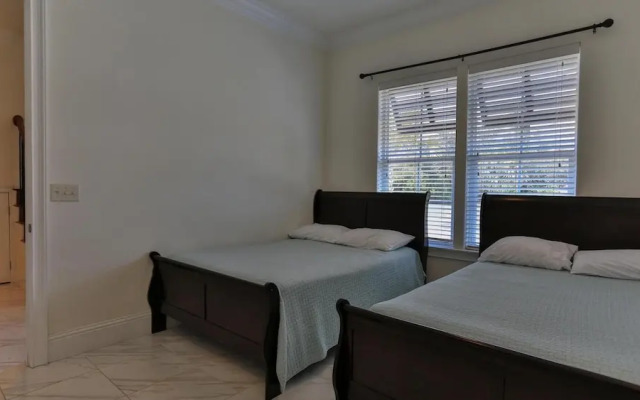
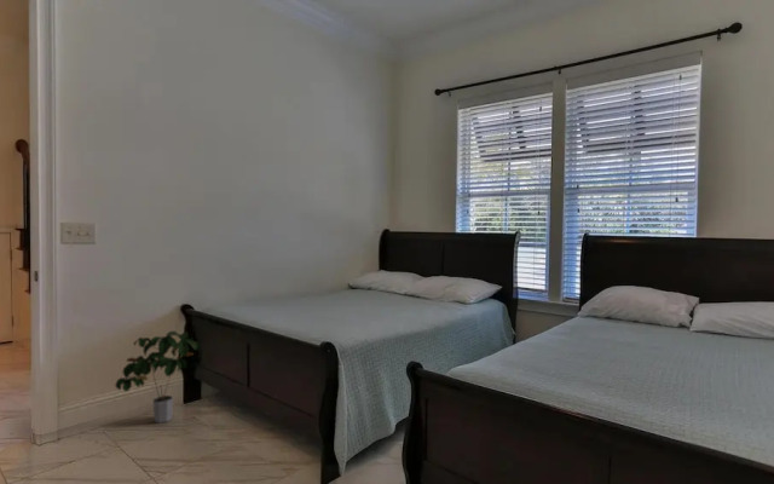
+ potted plant (164, 373)
